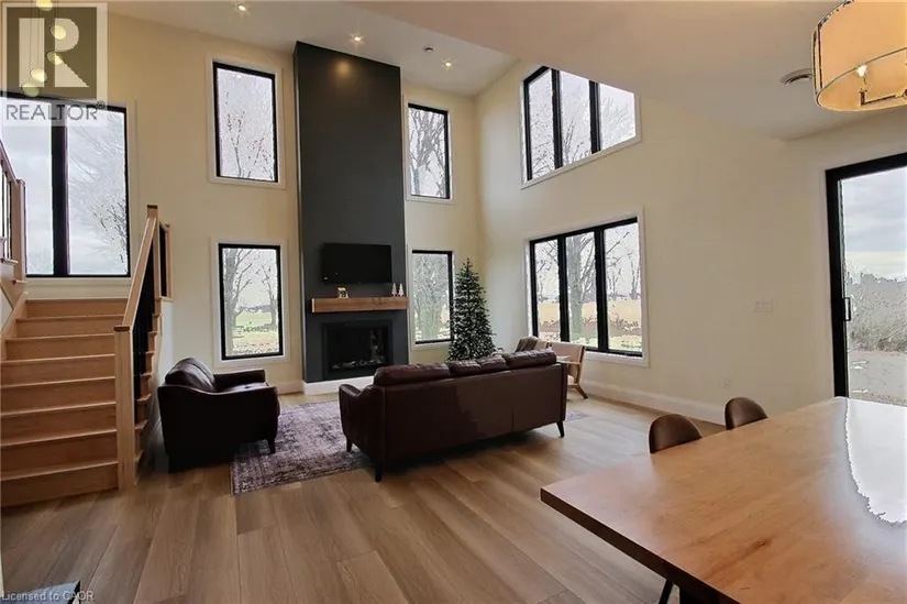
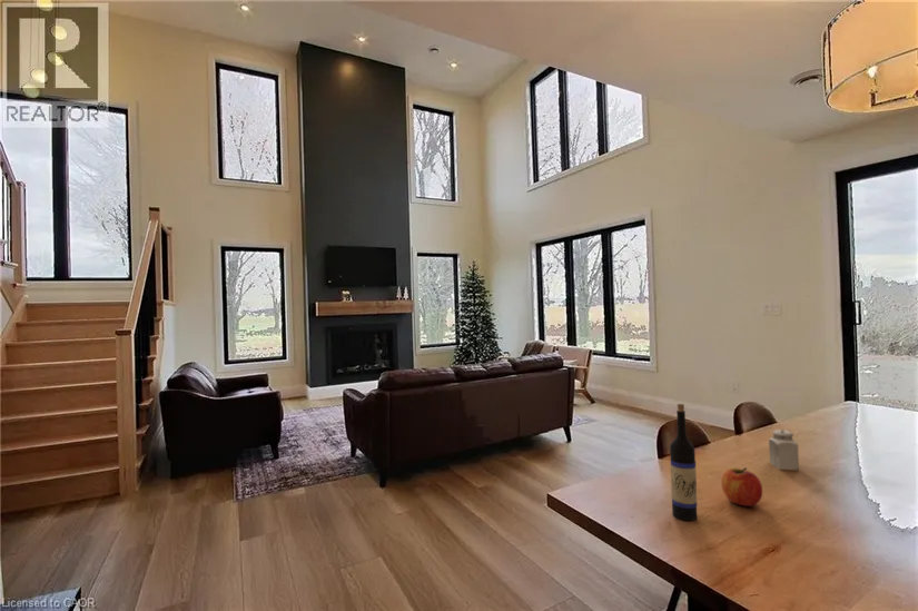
+ apple (740, 484)
+ salt shaker (782, 449)
+ wine bottle (682, 460)
